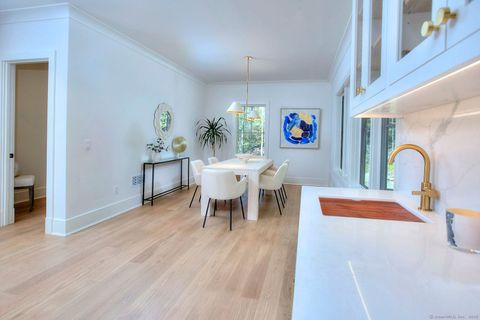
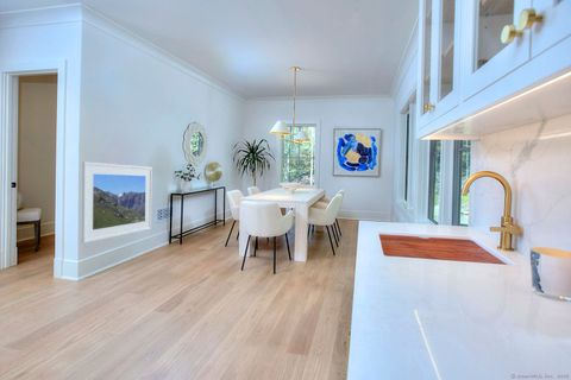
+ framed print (121, 200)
